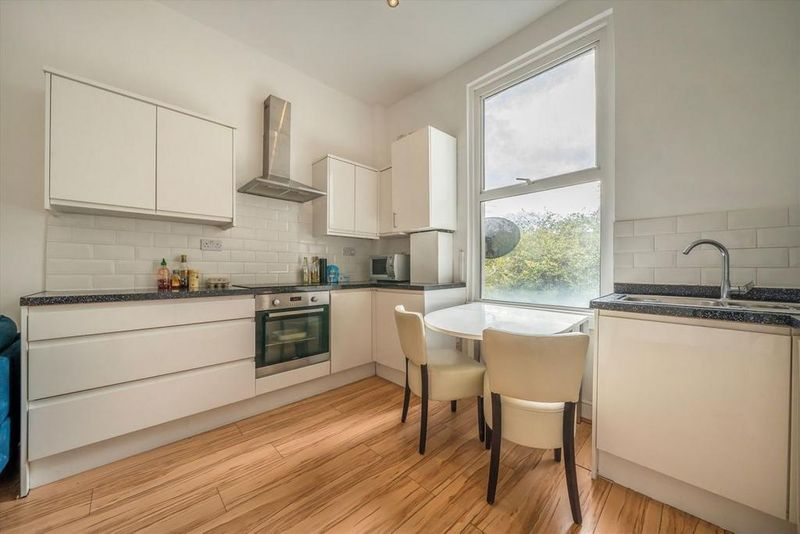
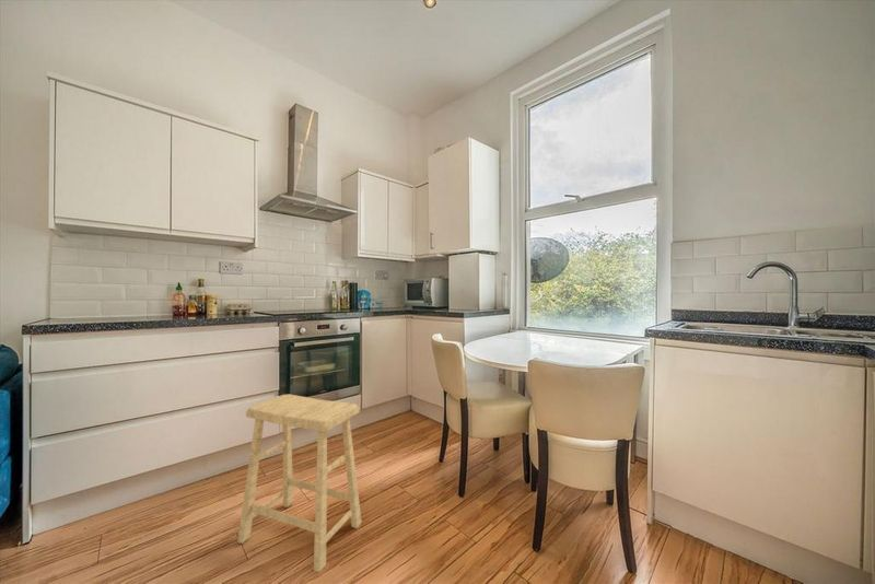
+ stool (291, 469)
